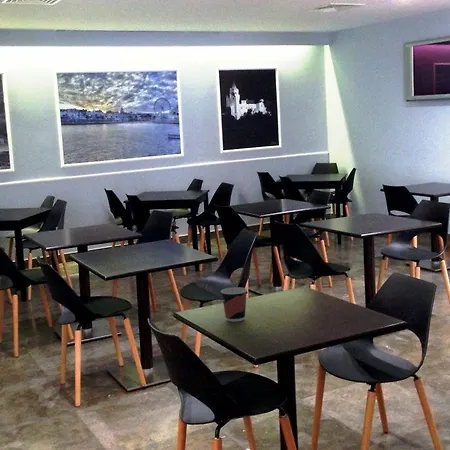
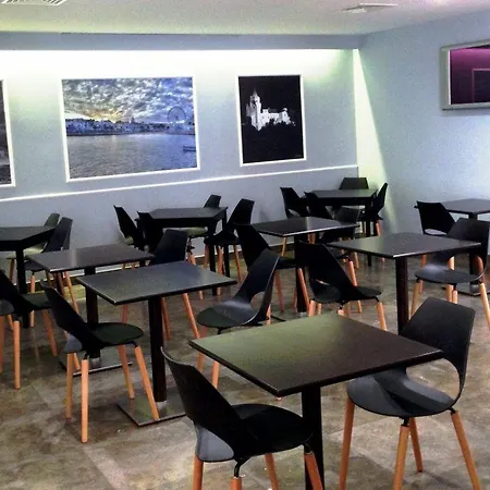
- cup (234, 304)
